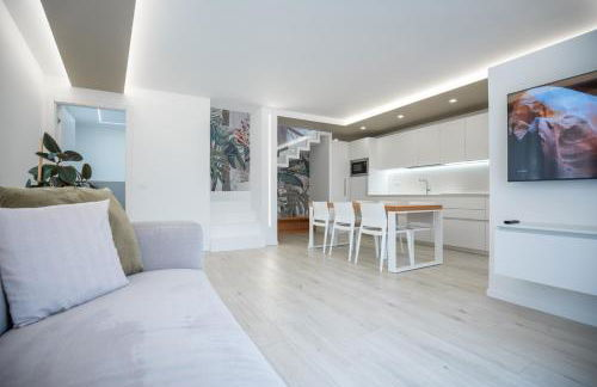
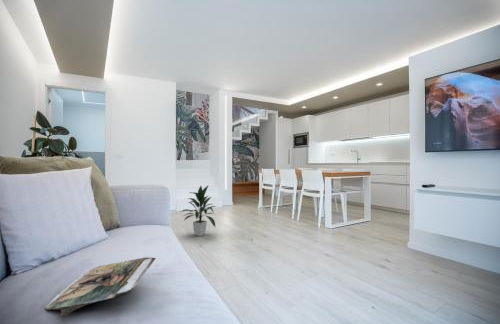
+ indoor plant (200, 210)
+ magazine (106, 279)
